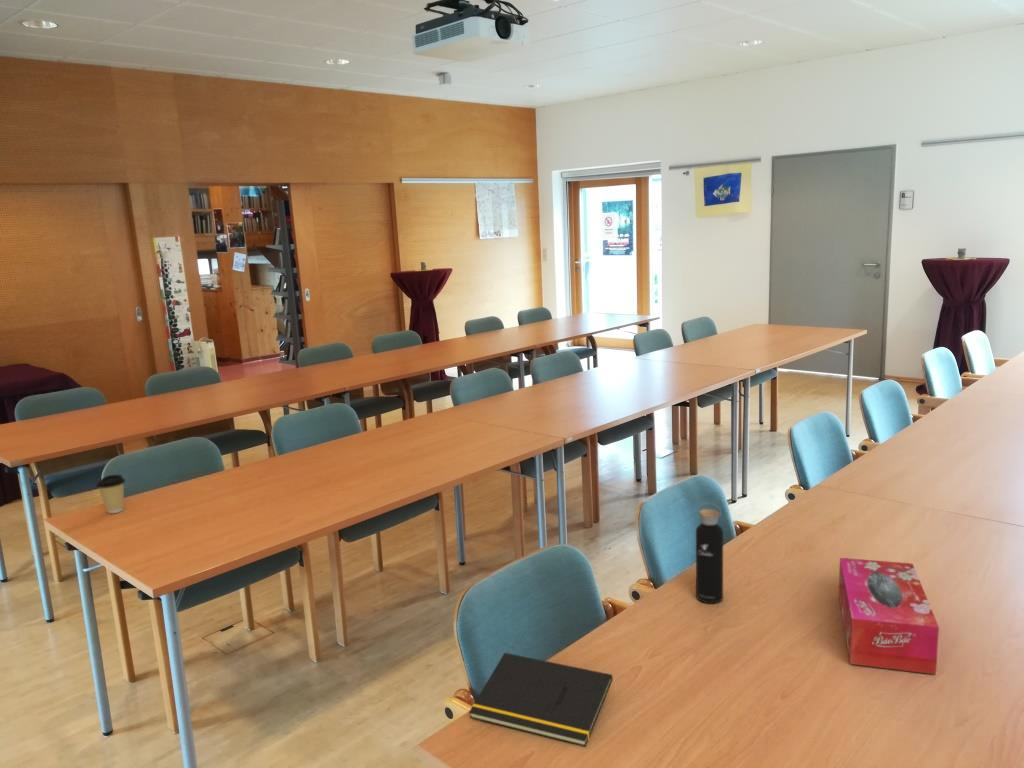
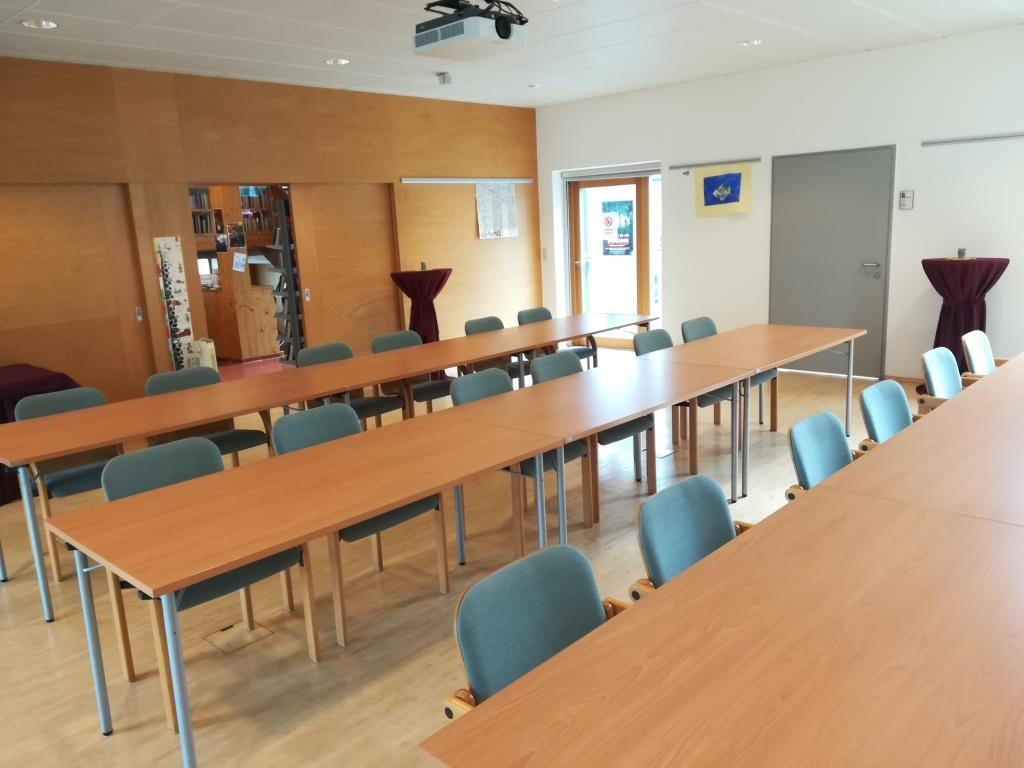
- coffee cup (112, 494)
- tissue box (883, 610)
- water bottle (709, 550)
- notepad (541, 695)
